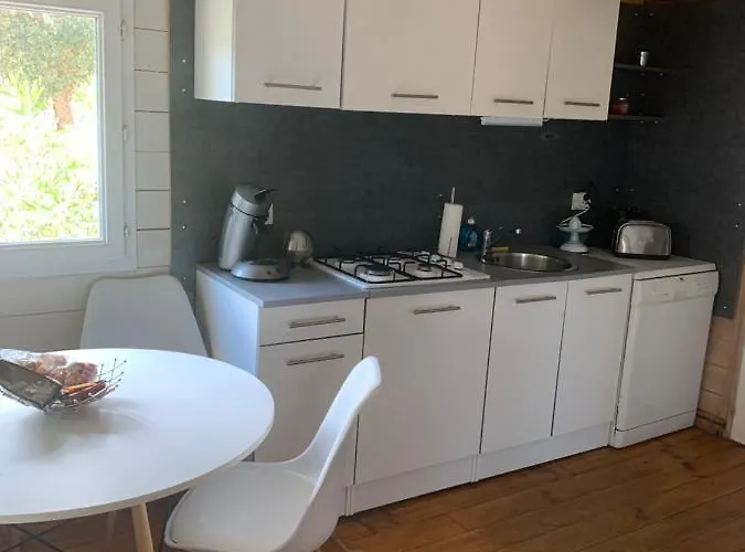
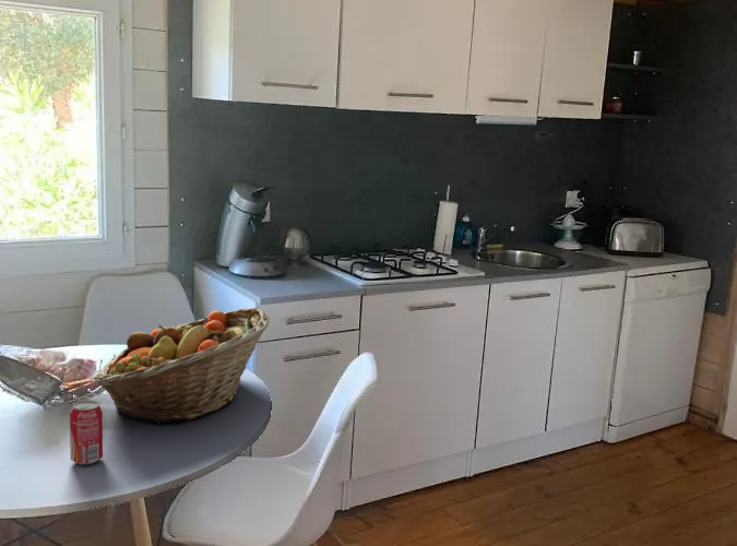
+ fruit basket (187, 357)
+ beverage can (86, 432)
